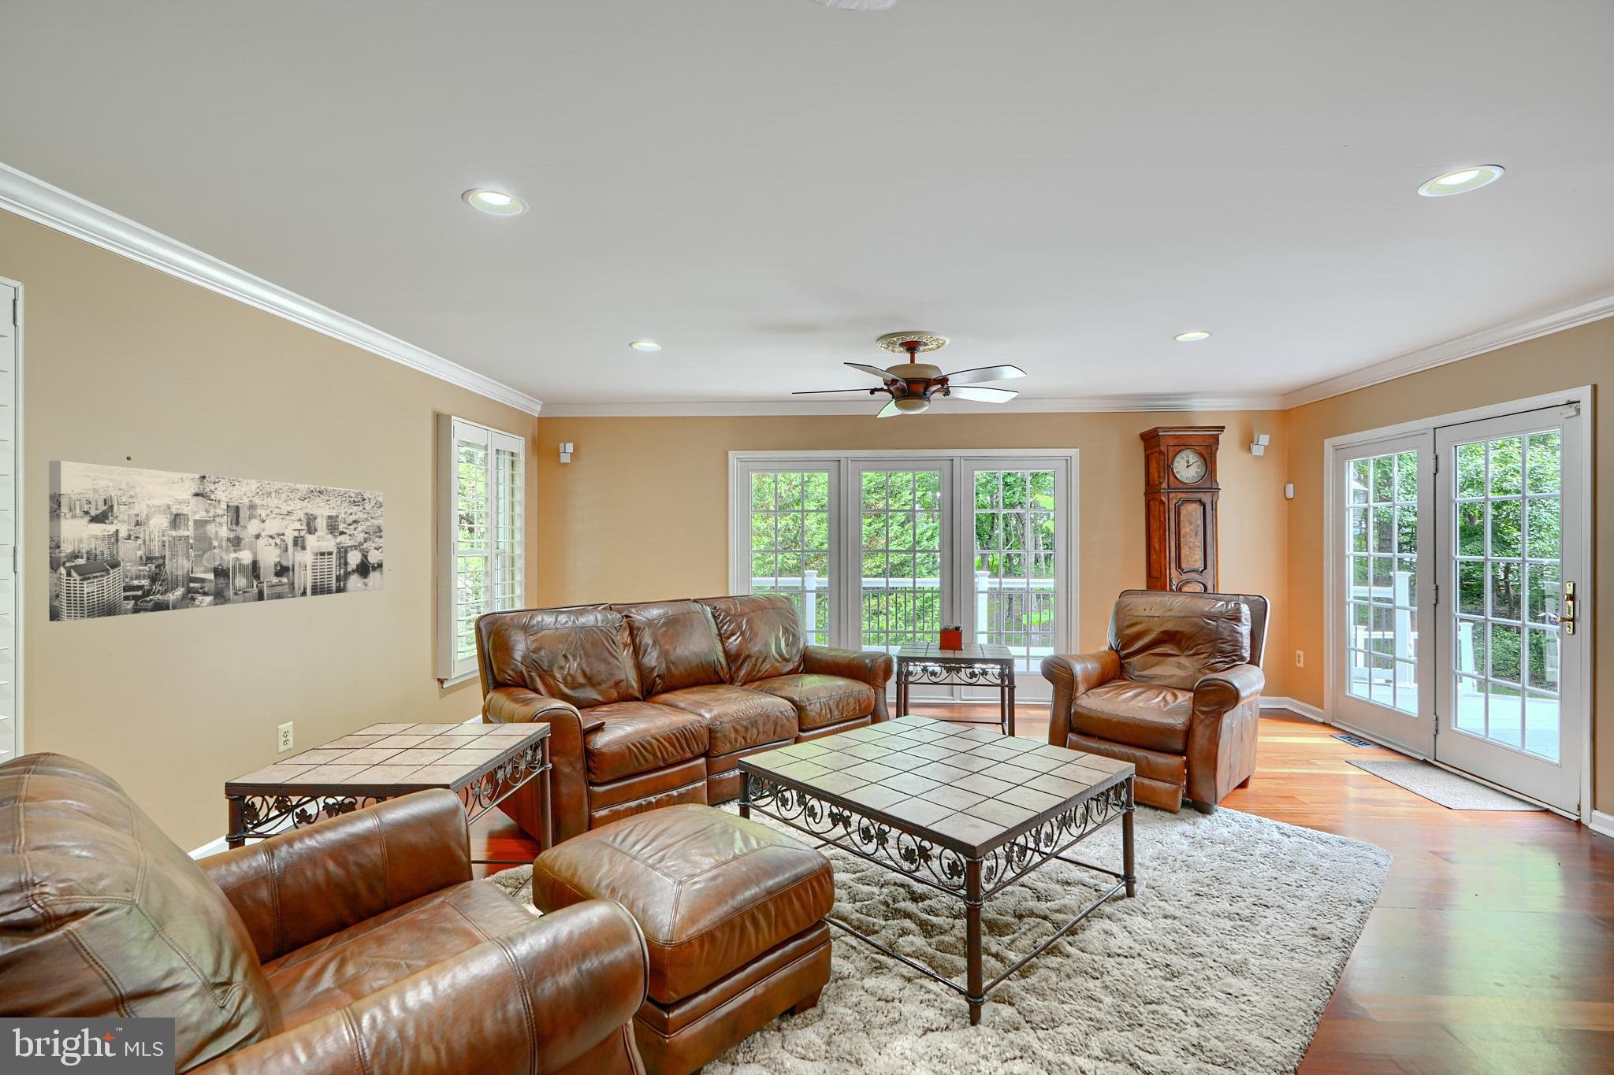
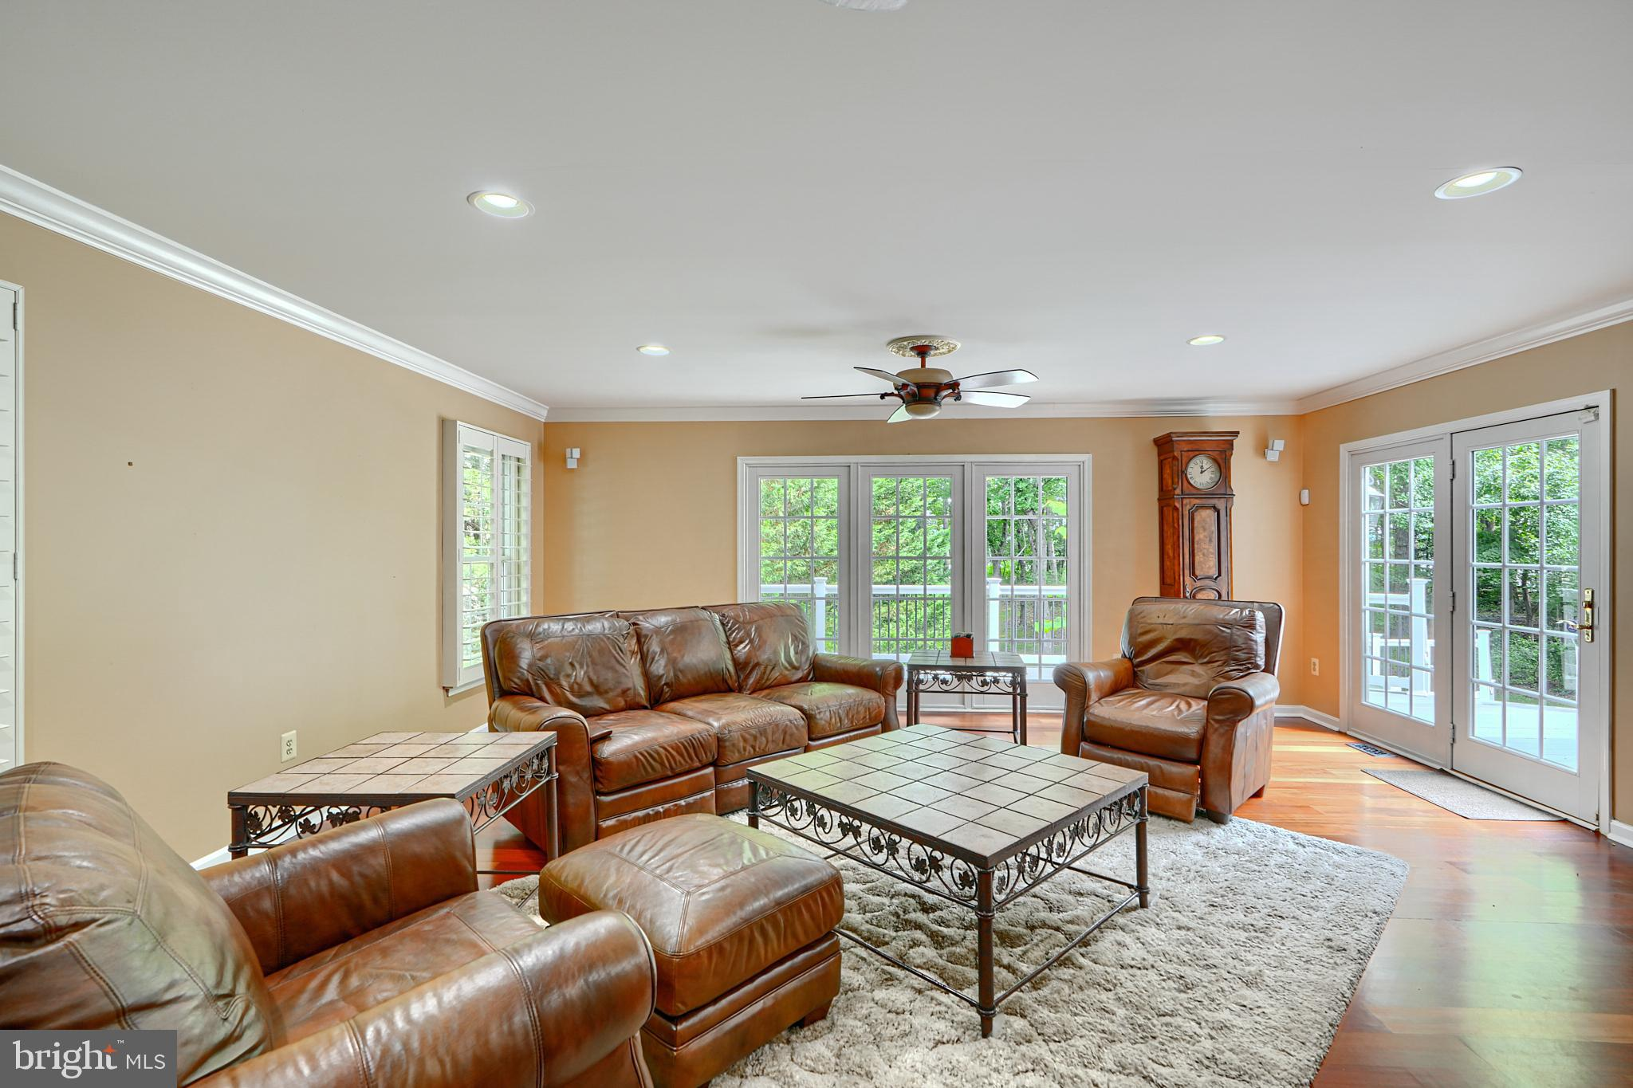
- wall art (257, 540)
